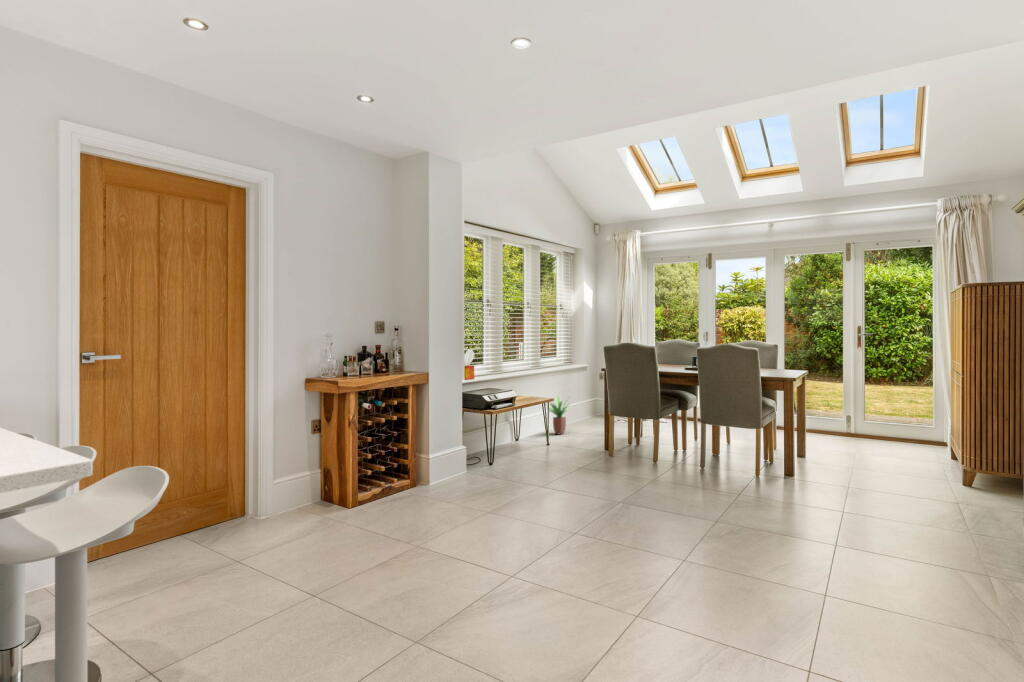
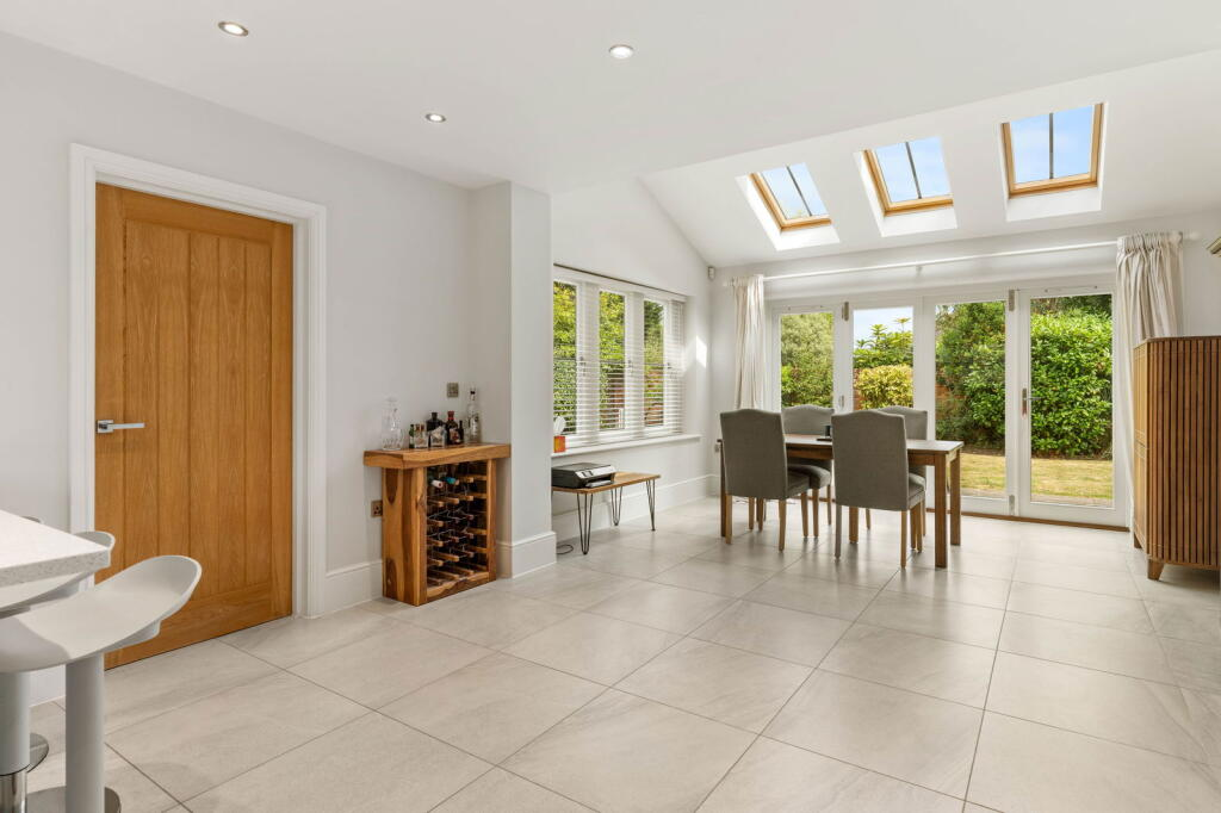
- potted plant (558, 414)
